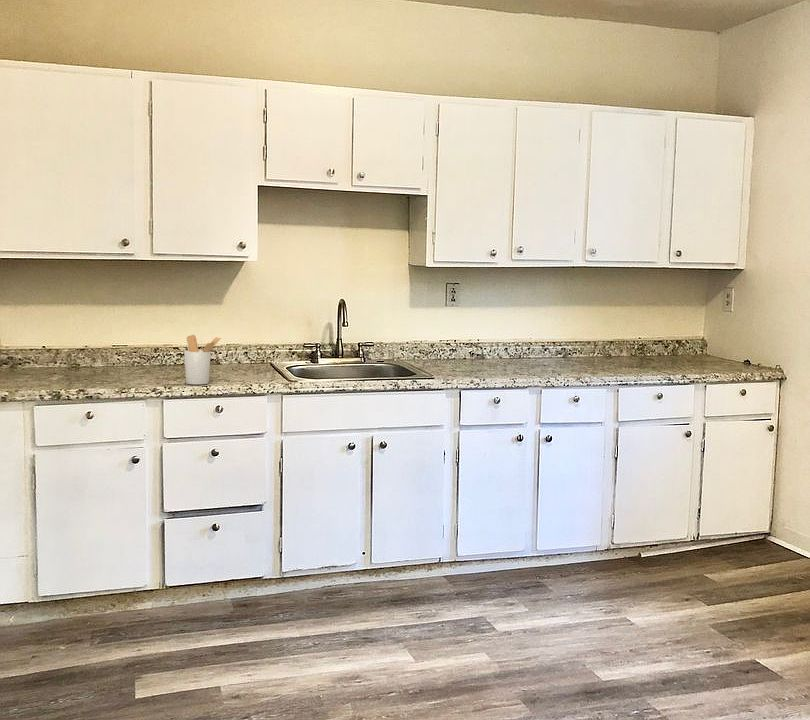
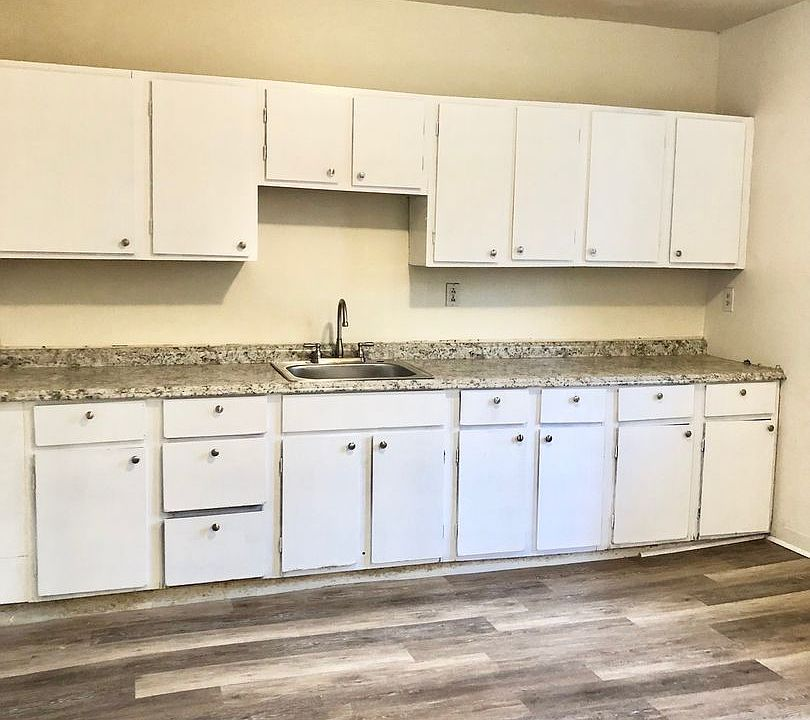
- utensil holder (203, 359)
